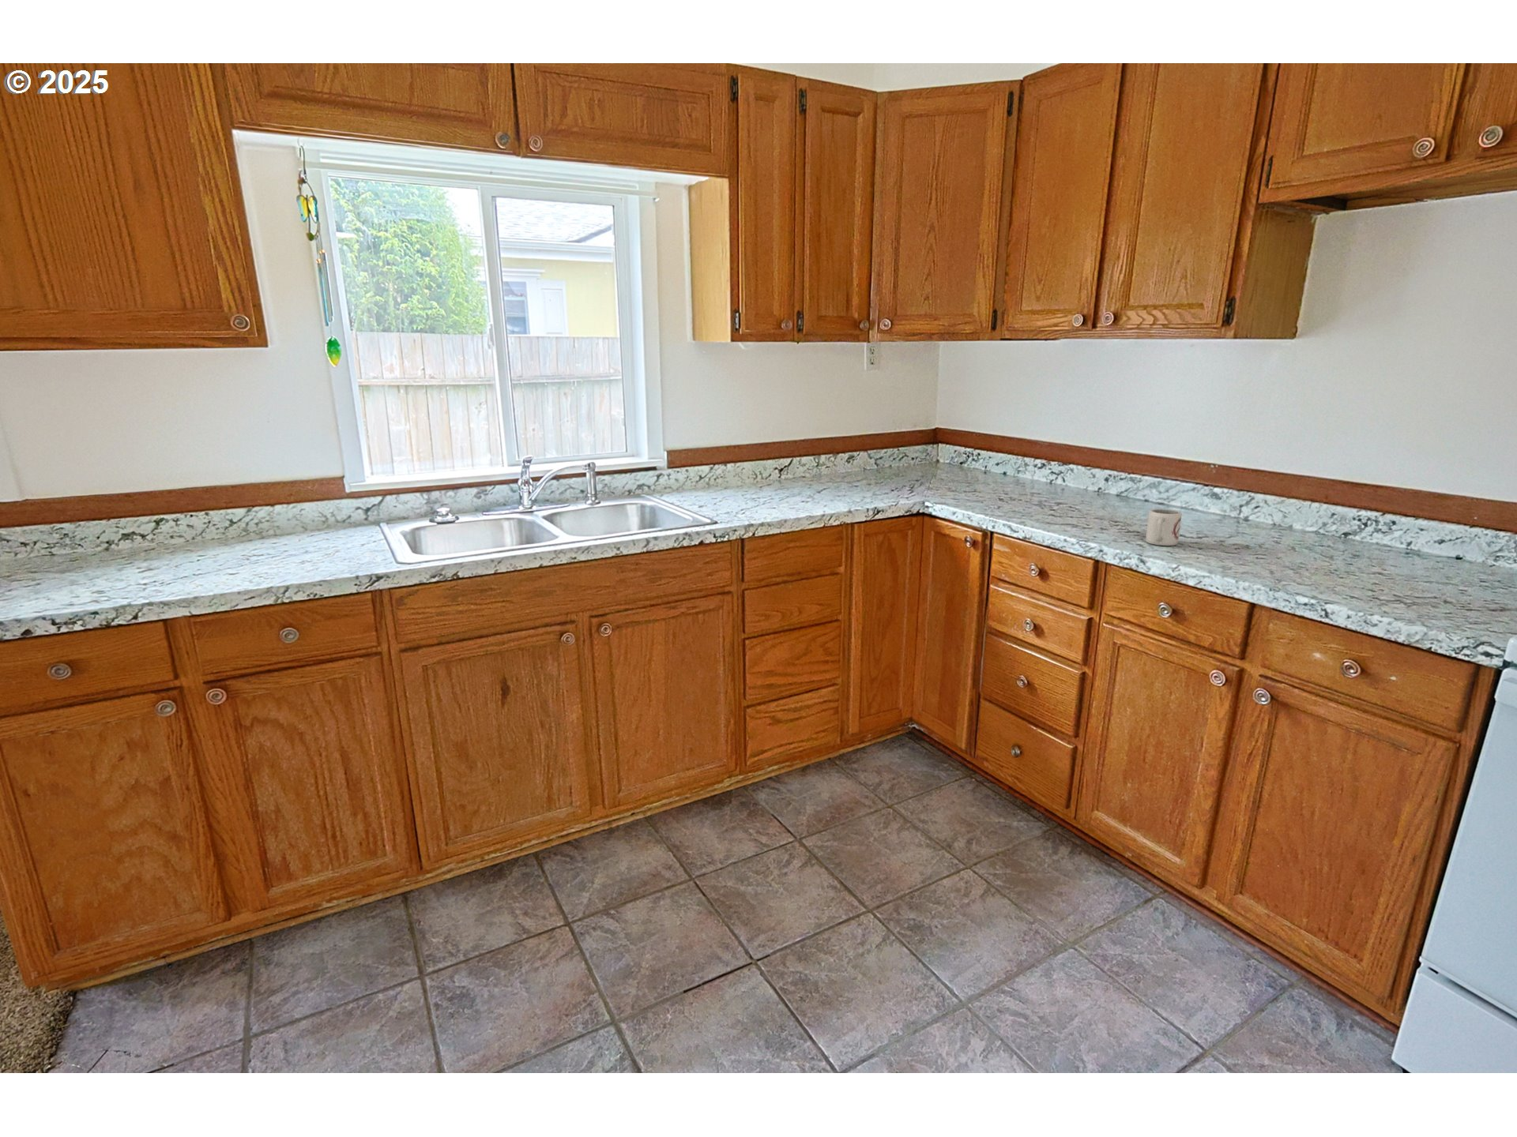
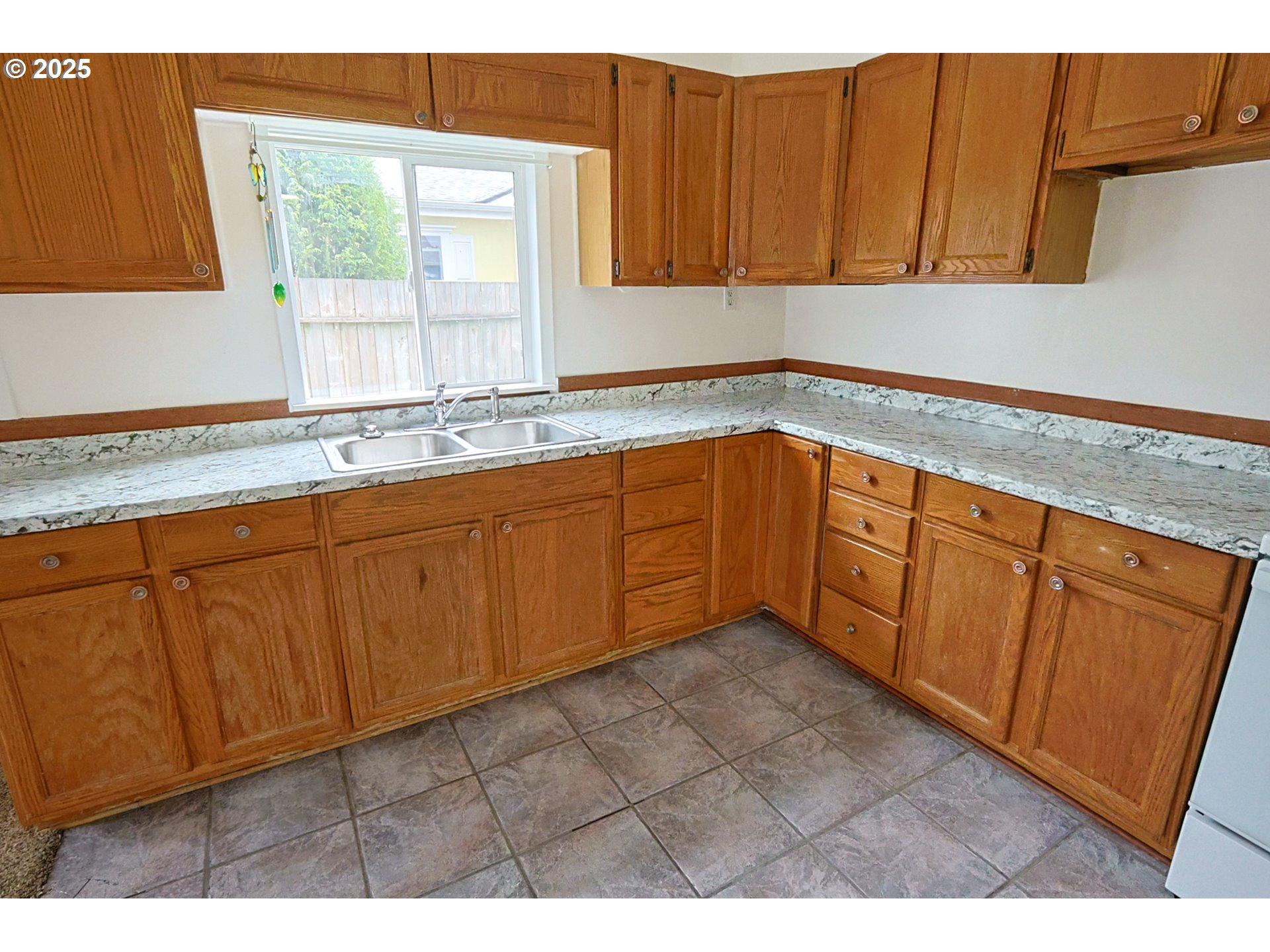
- cup (1162, 528)
